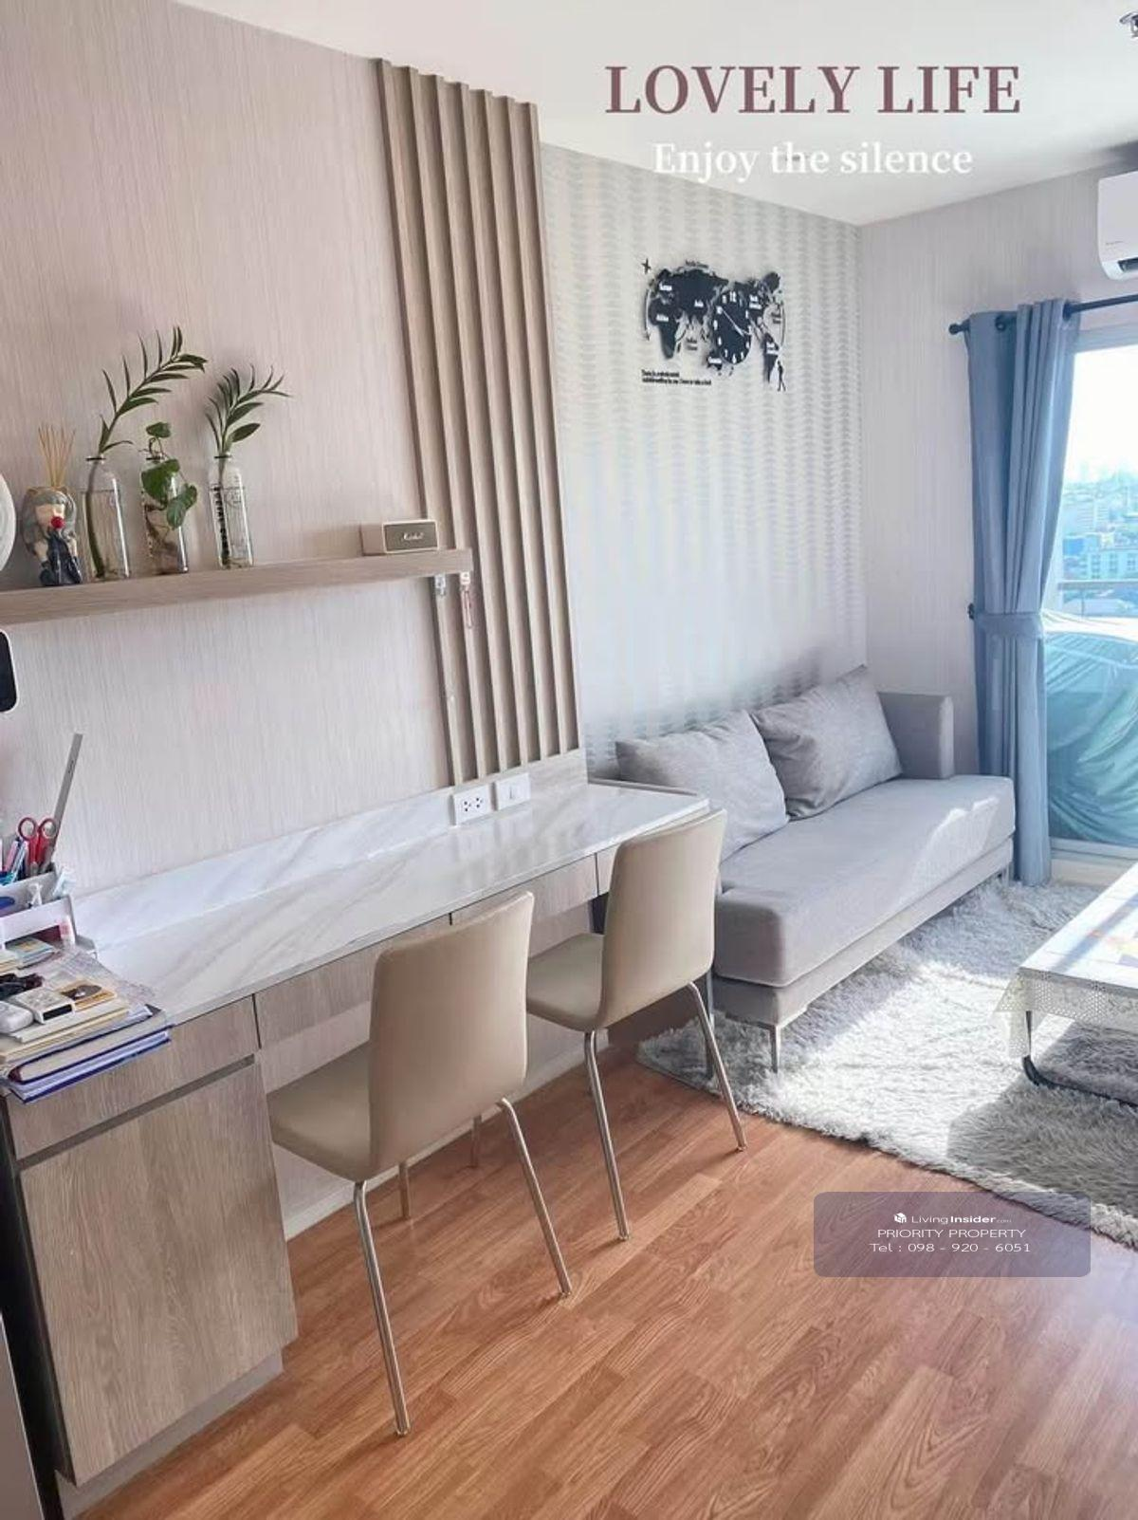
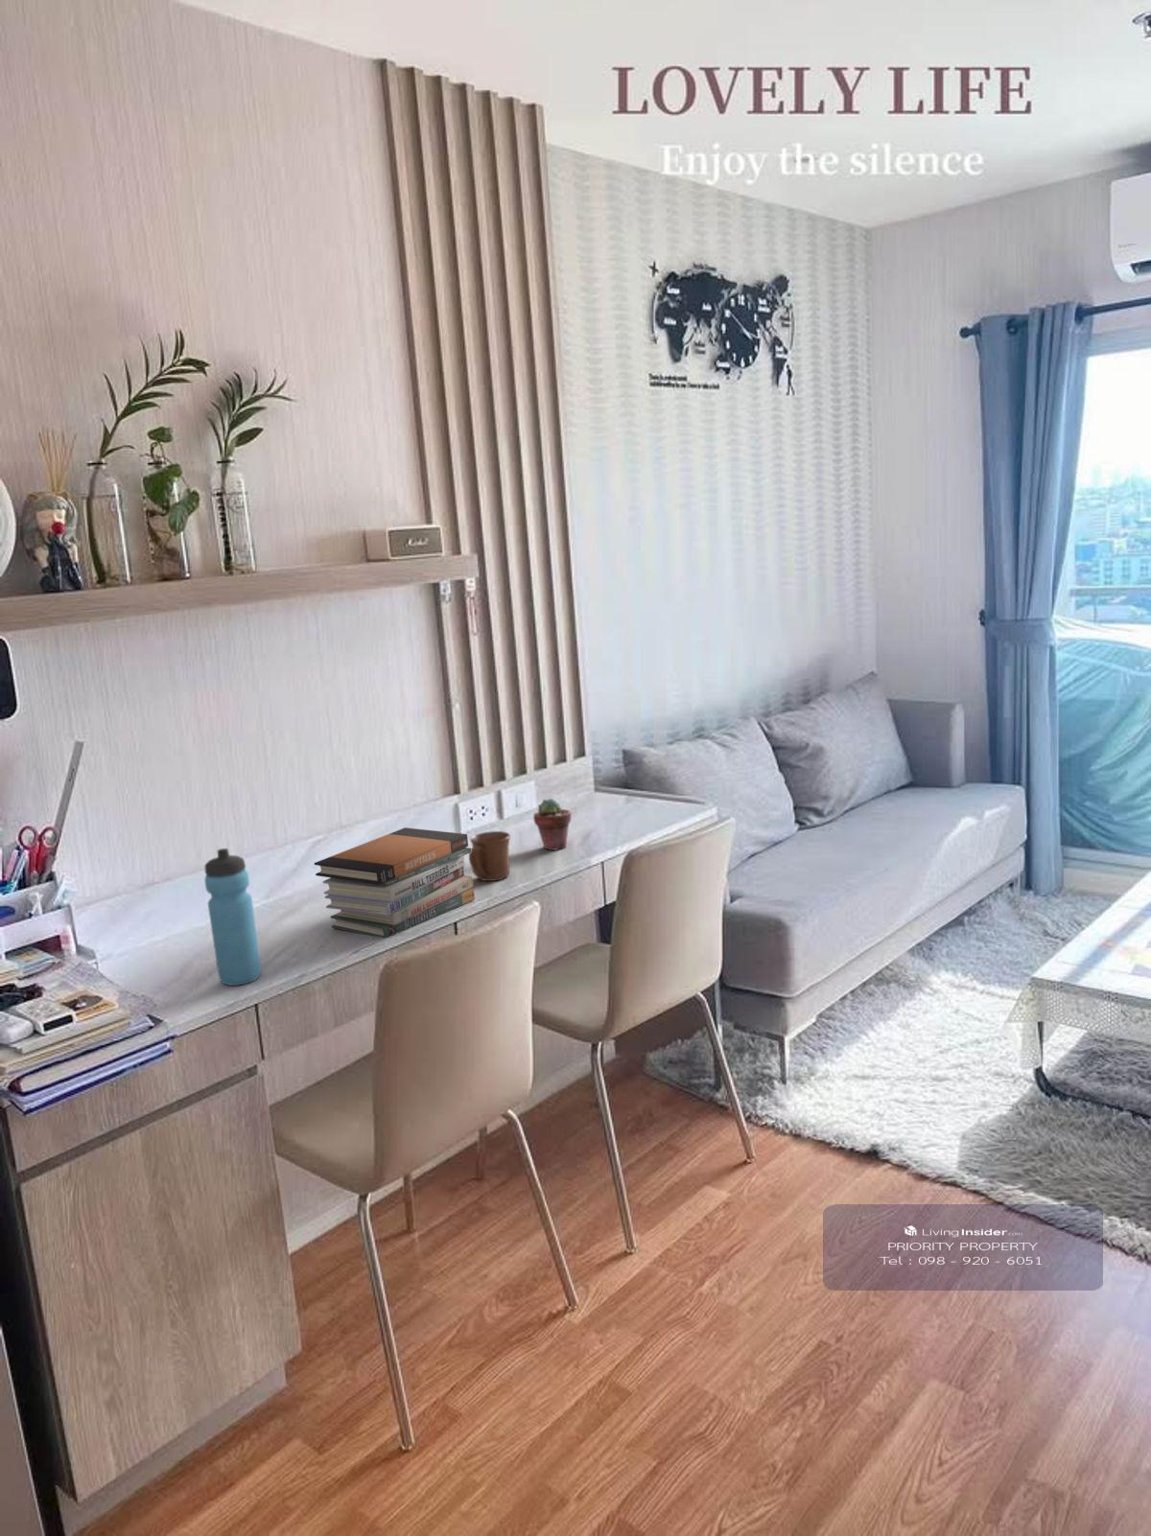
+ book stack (397, 881)
+ water bottle (231, 915)
+ potted succulent (553, 823)
+ mug (487, 858)
